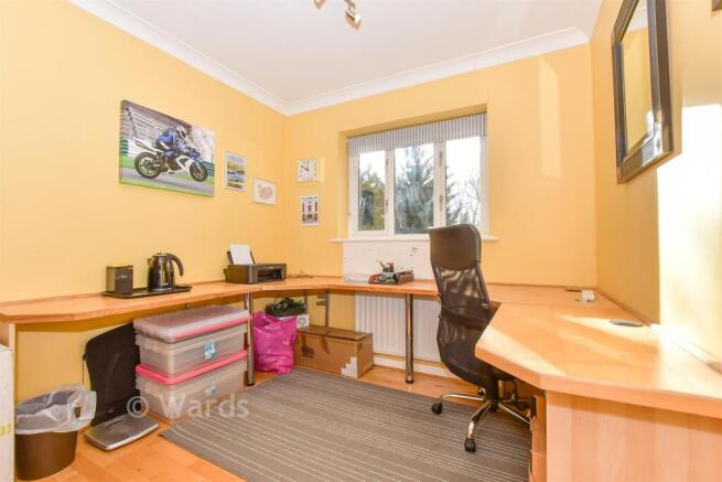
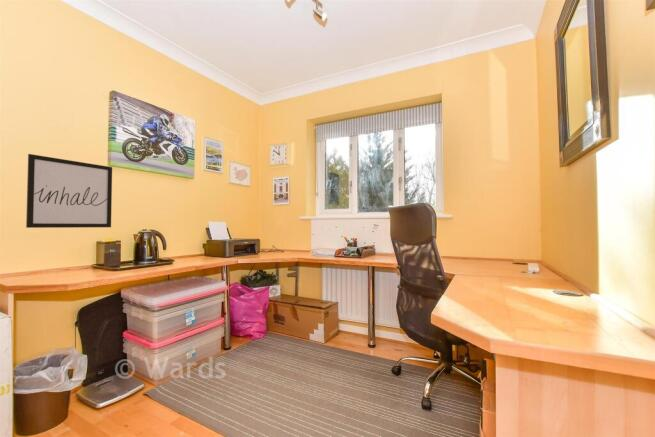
+ wall art (73, 194)
